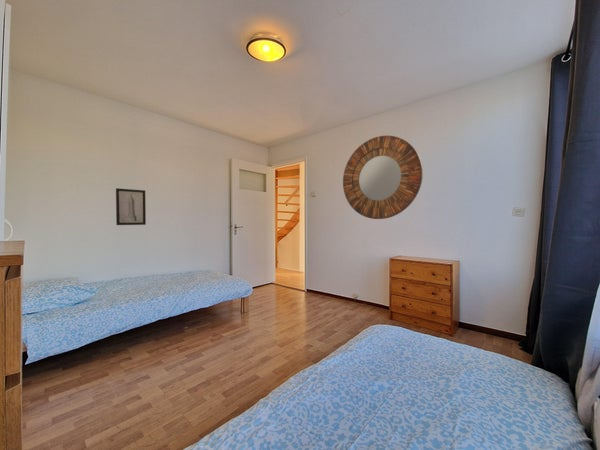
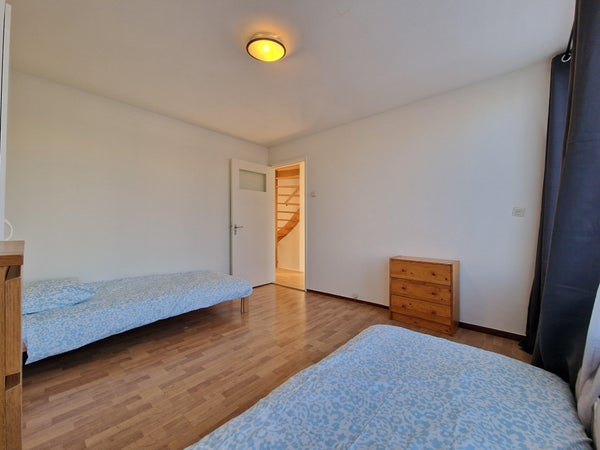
- home mirror (378, 178)
- wall art (131, 207)
